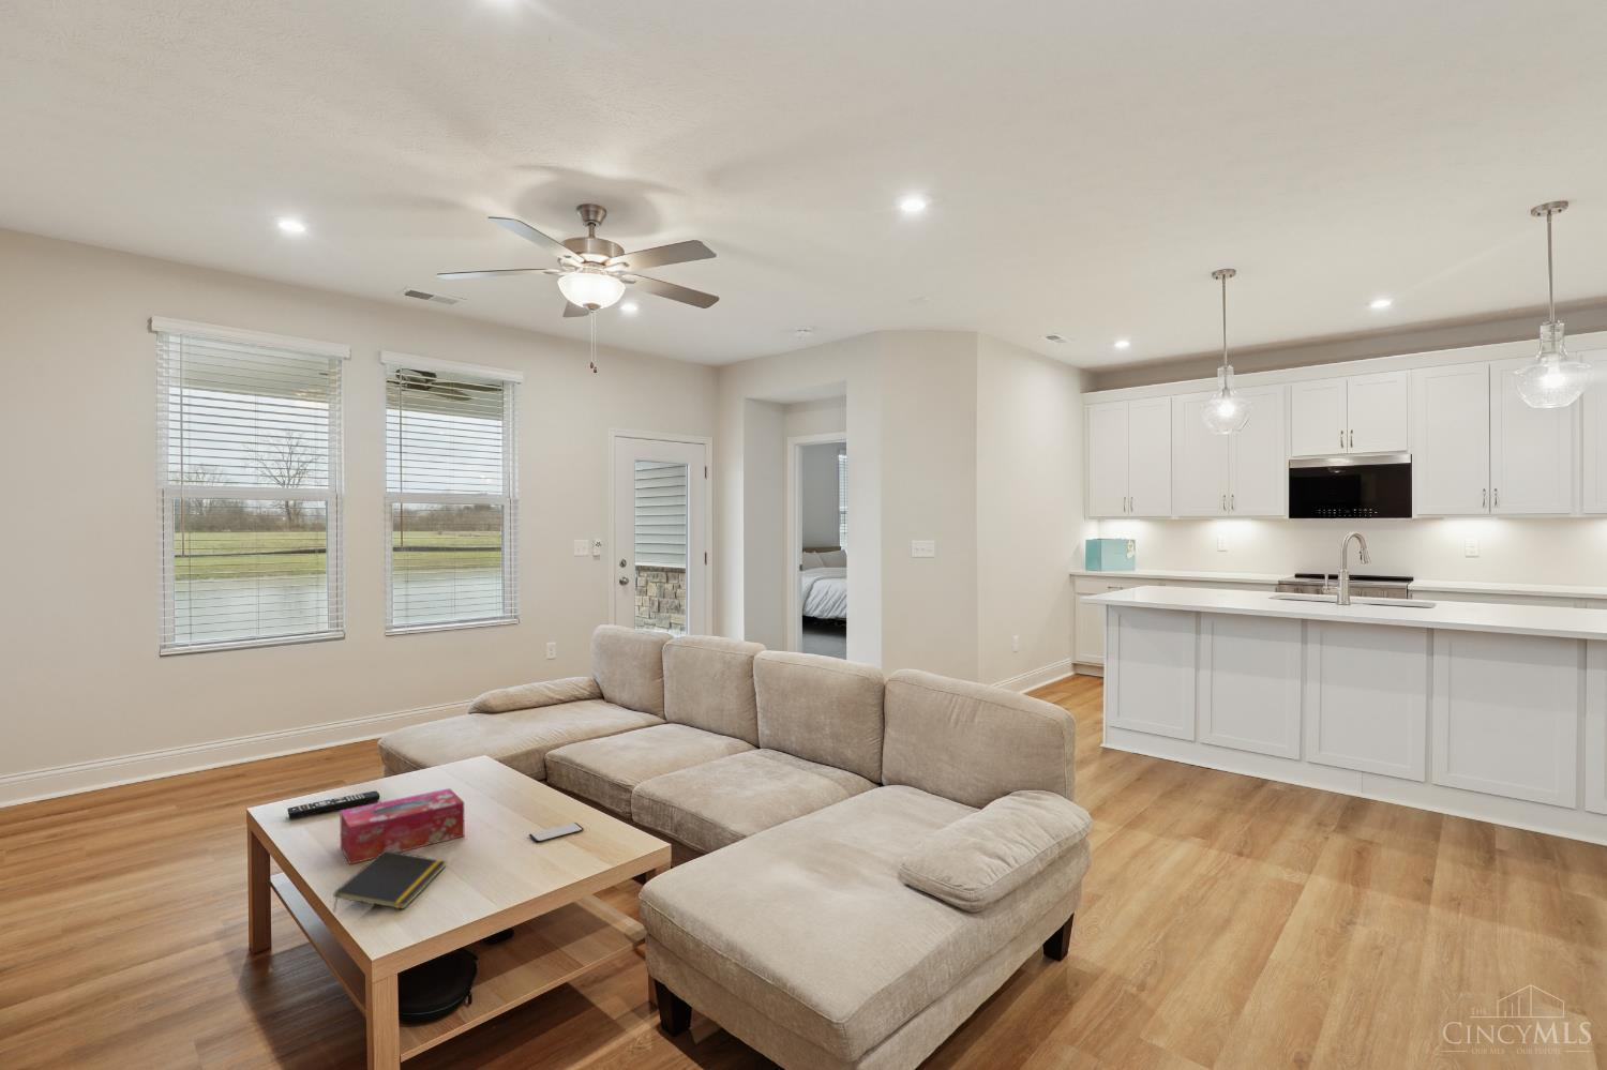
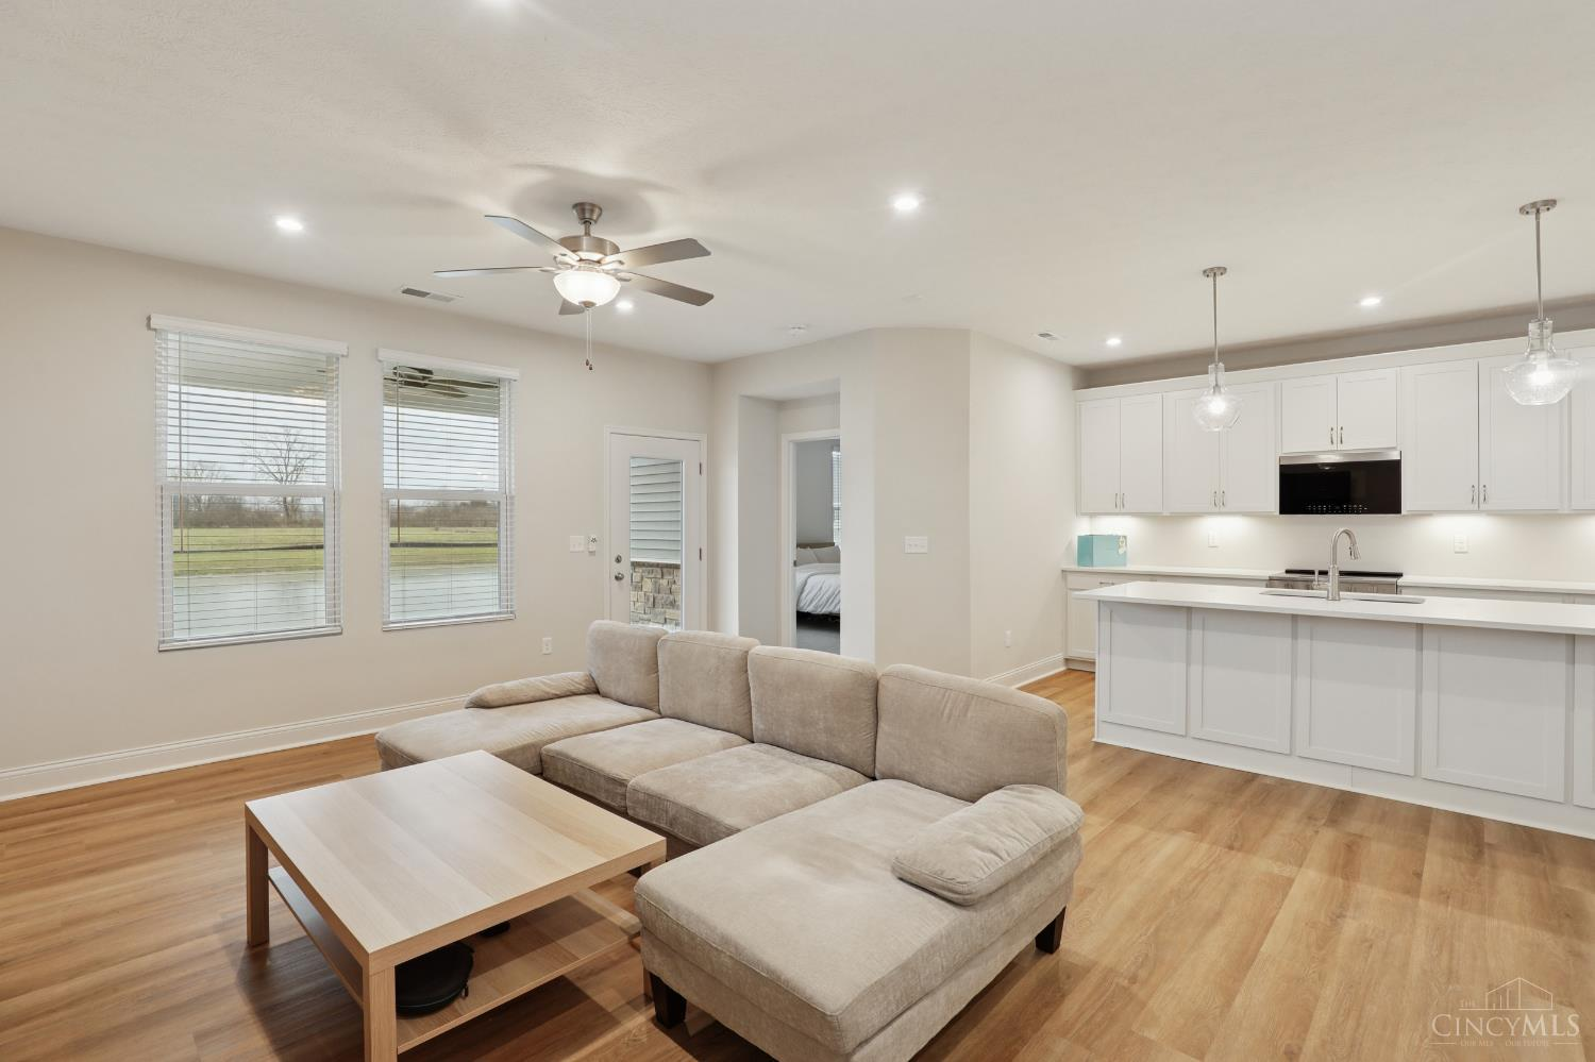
- remote control (334, 805)
- notepad (393, 878)
- tissue box (402, 824)
- smartphone (556, 832)
